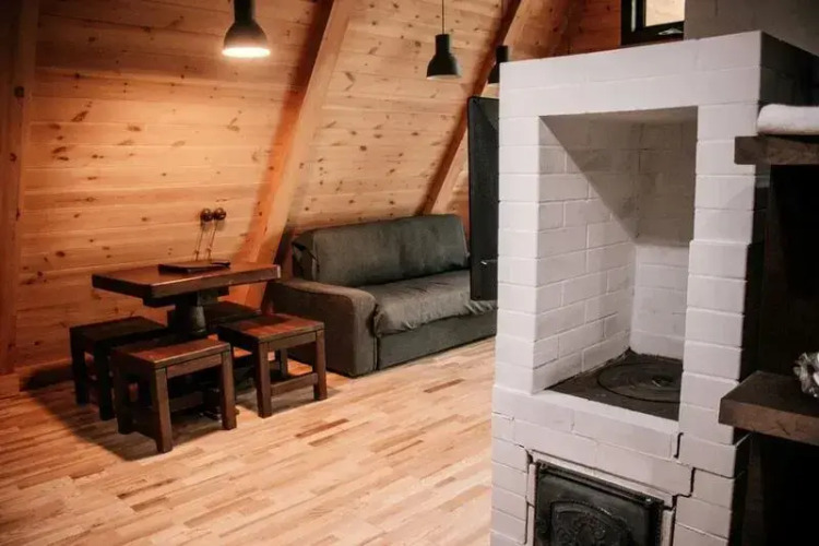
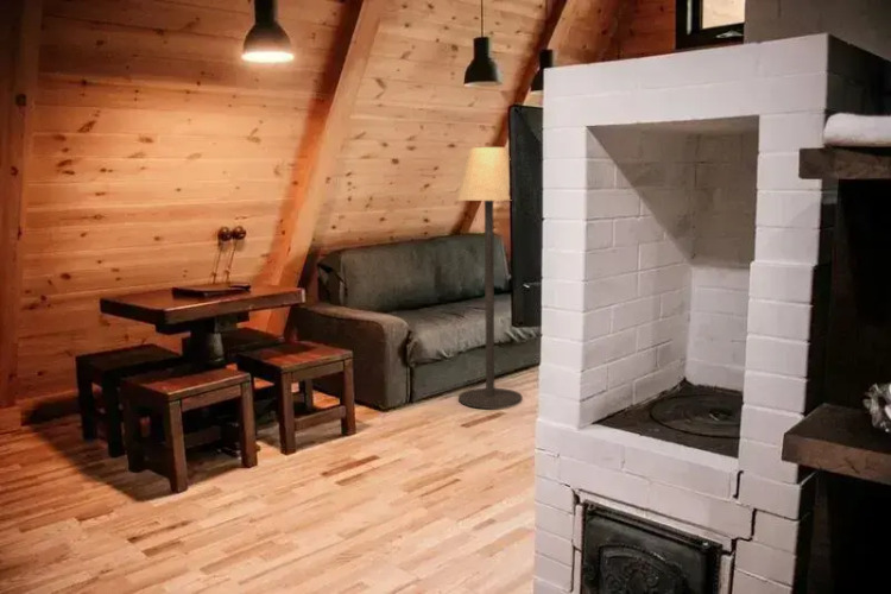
+ floor lamp (488, 276)
